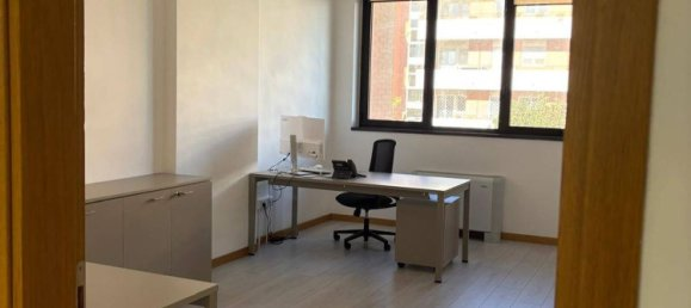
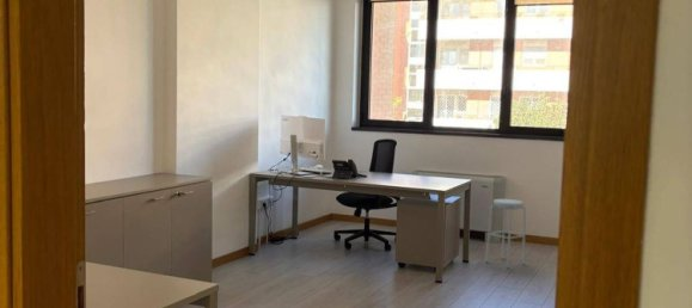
+ stool (506, 232)
